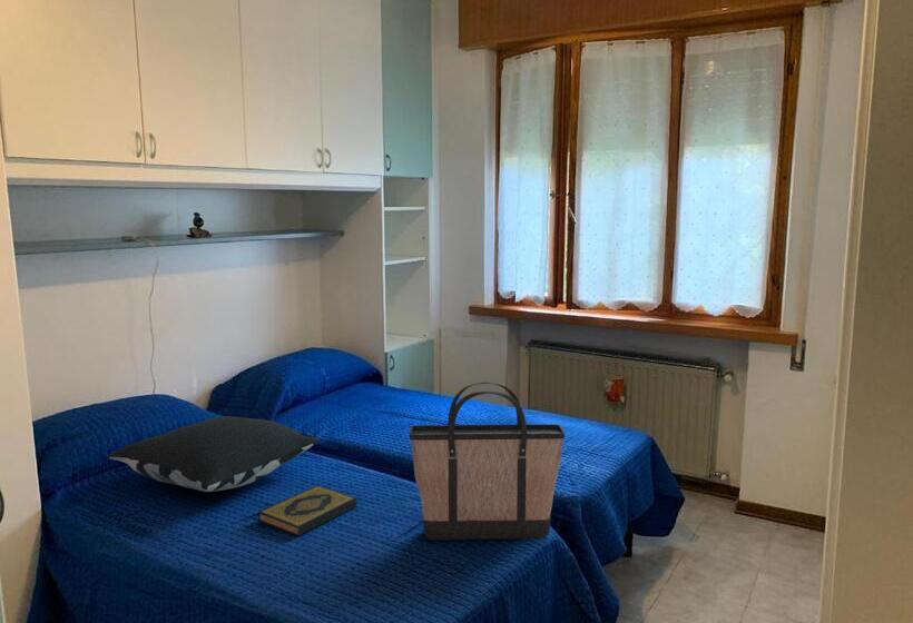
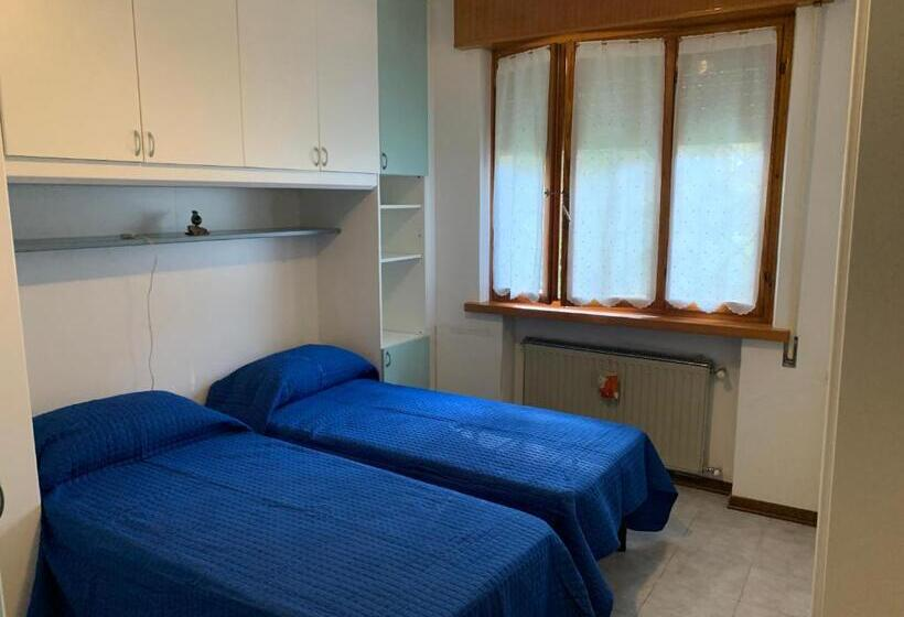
- hardback book (308, 508)
- pillow (216, 449)
- shopping bag (485, 462)
